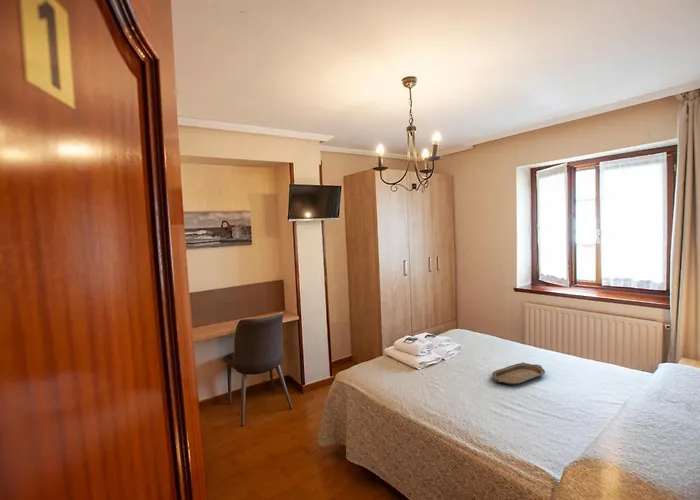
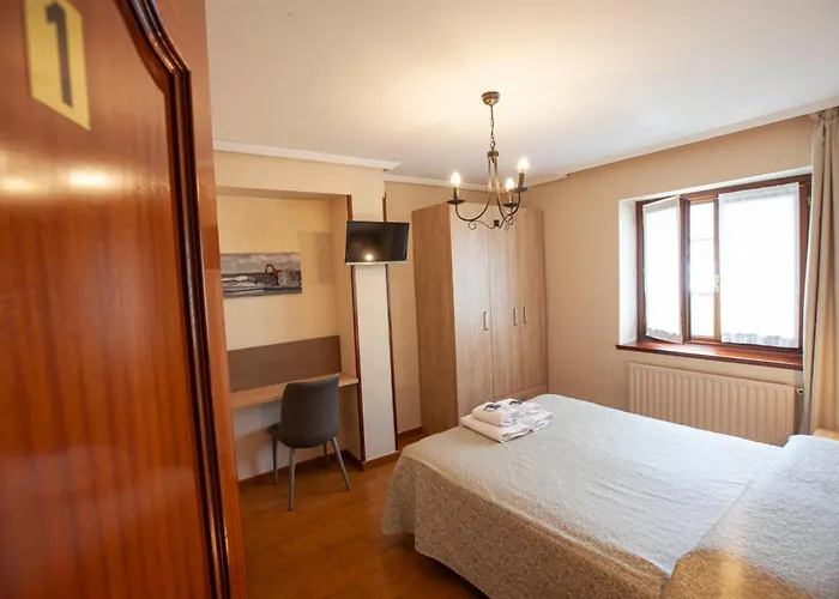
- serving tray (518, 374)
